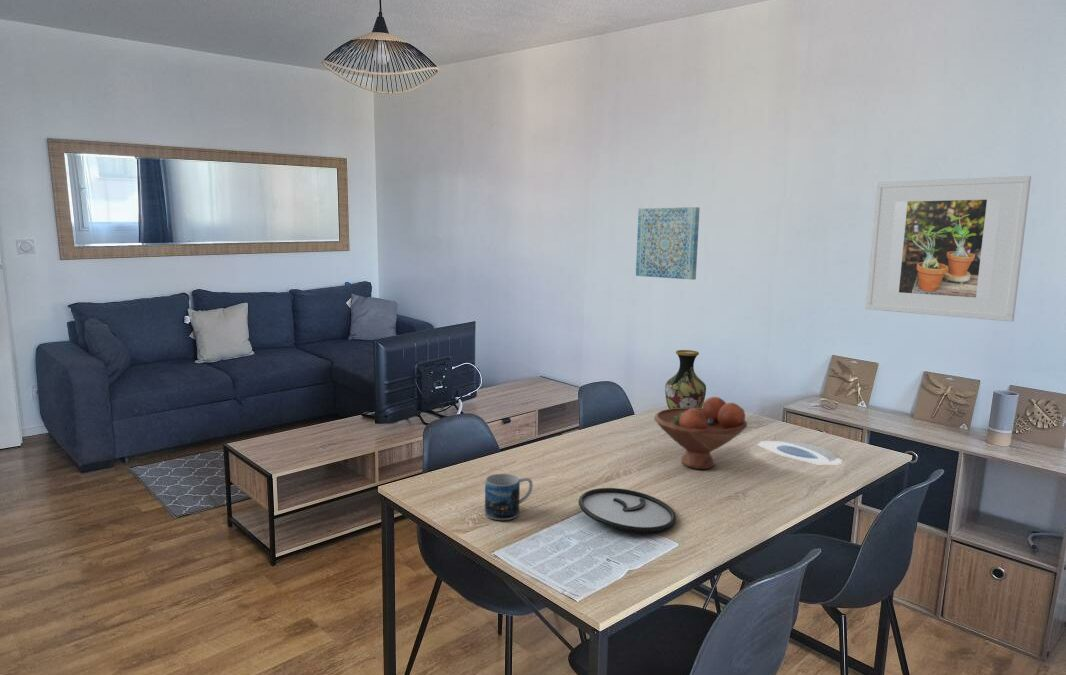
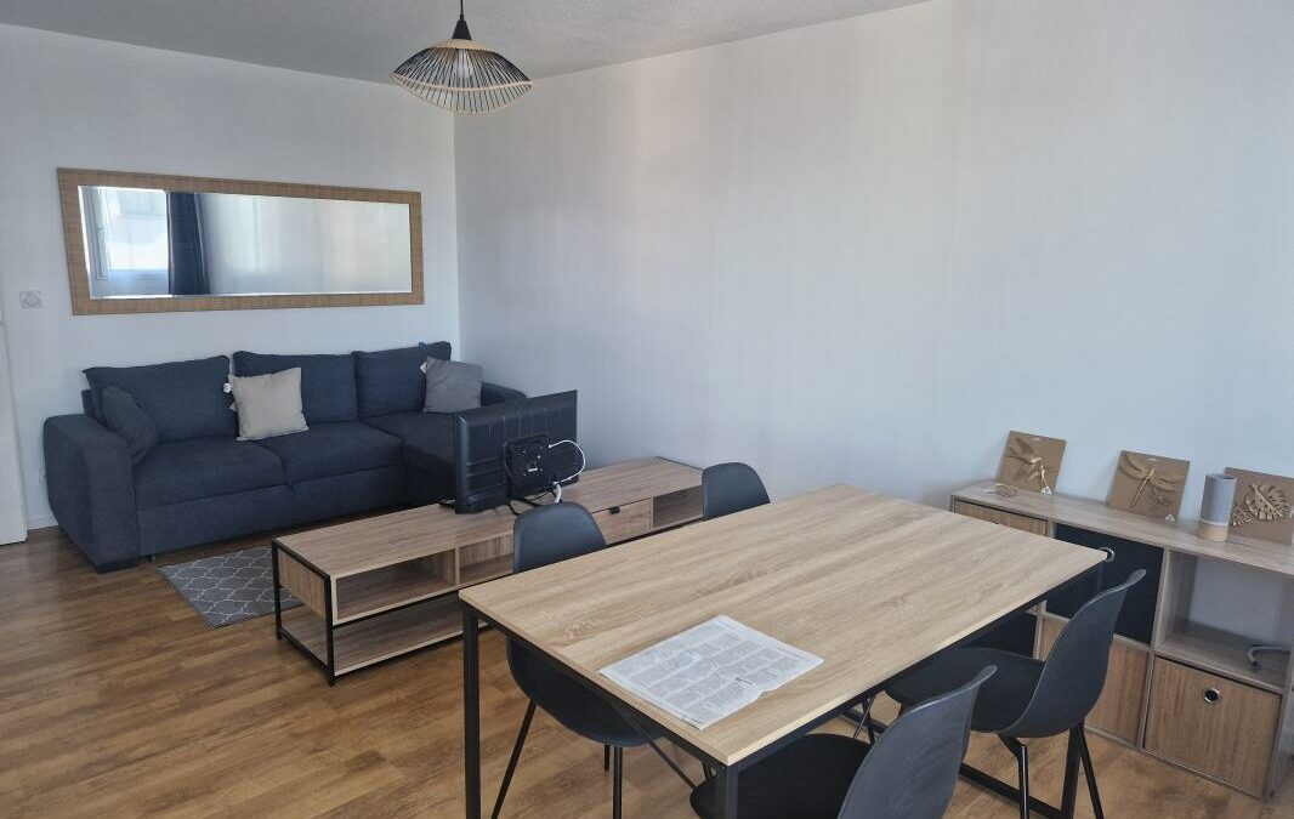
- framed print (941, 248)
- plate (626, 508)
- fruit bowl (699, 432)
- wall art (666, 243)
- plate (801, 450)
- vase (685, 389)
- mug (509, 495)
